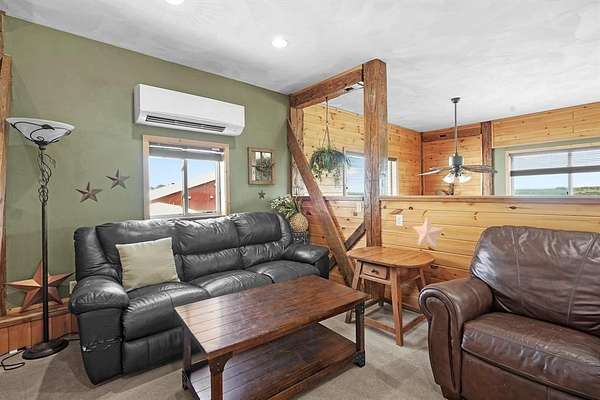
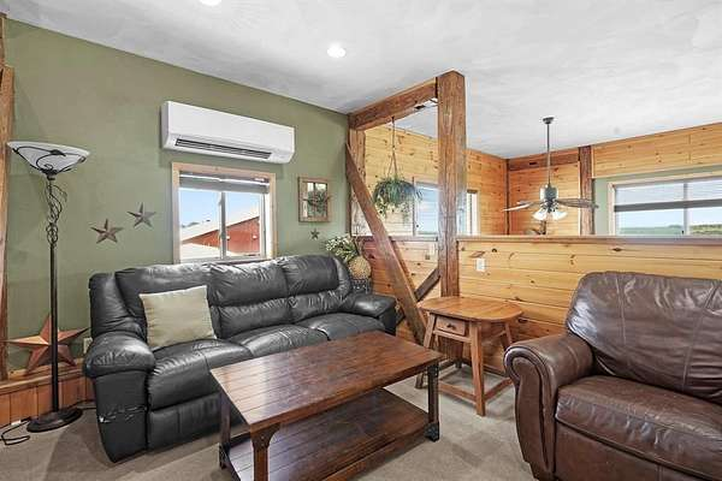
- decorative star (427, 231)
